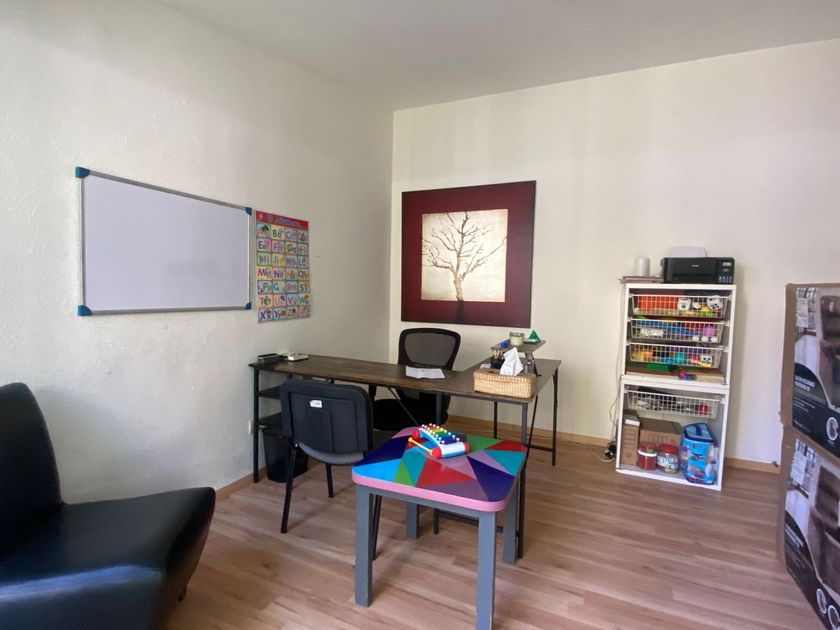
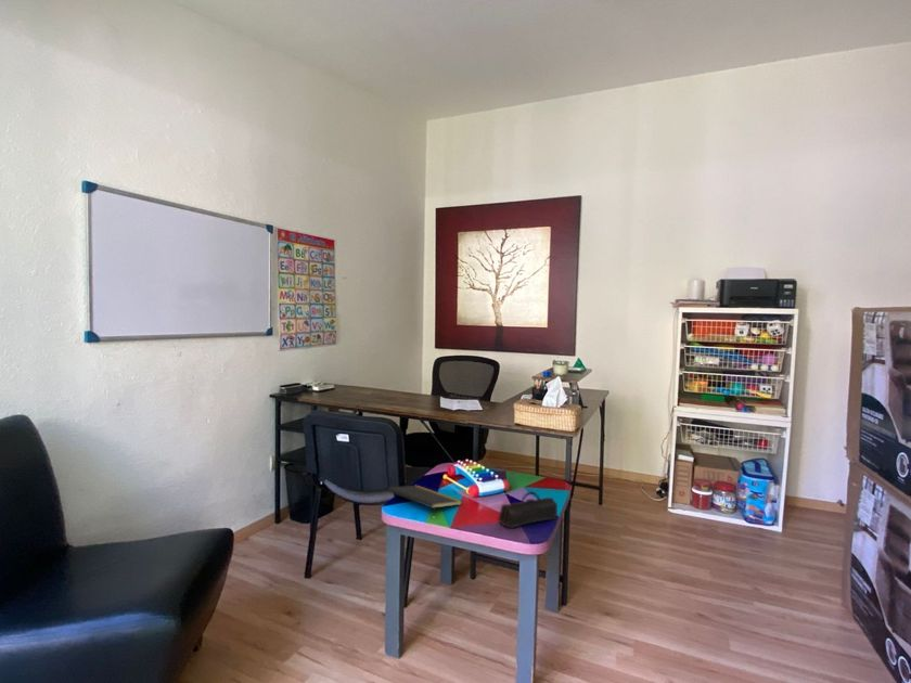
+ pencil case (528, 506)
+ notepad (424, 495)
